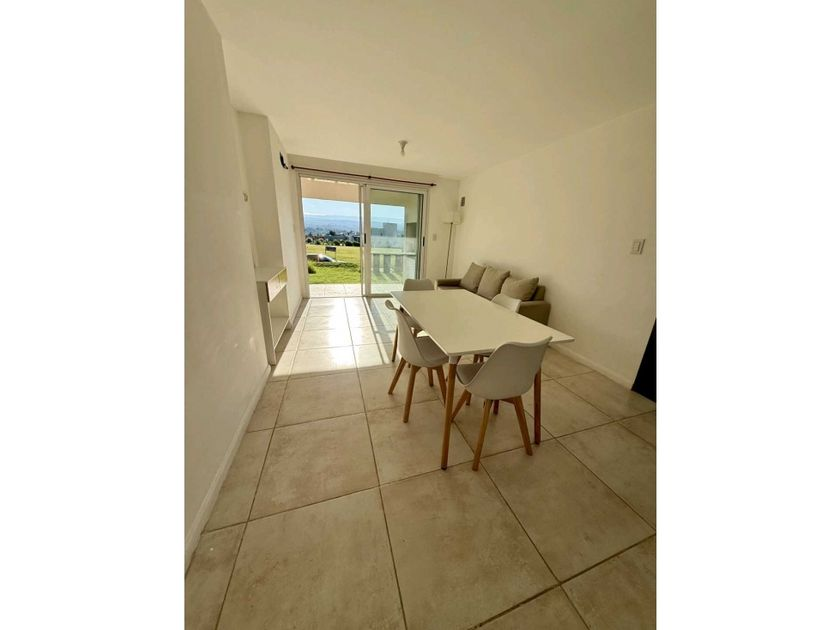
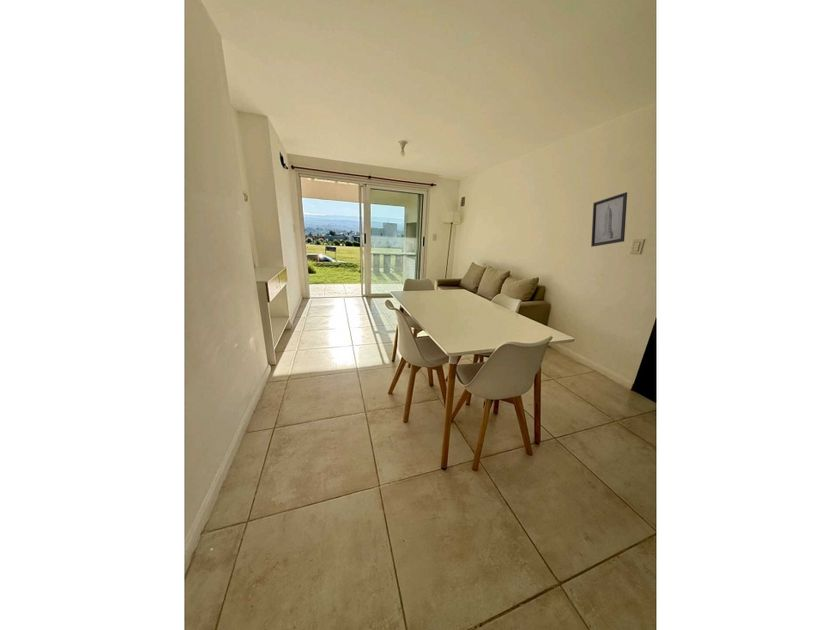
+ wall art (608, 221)
